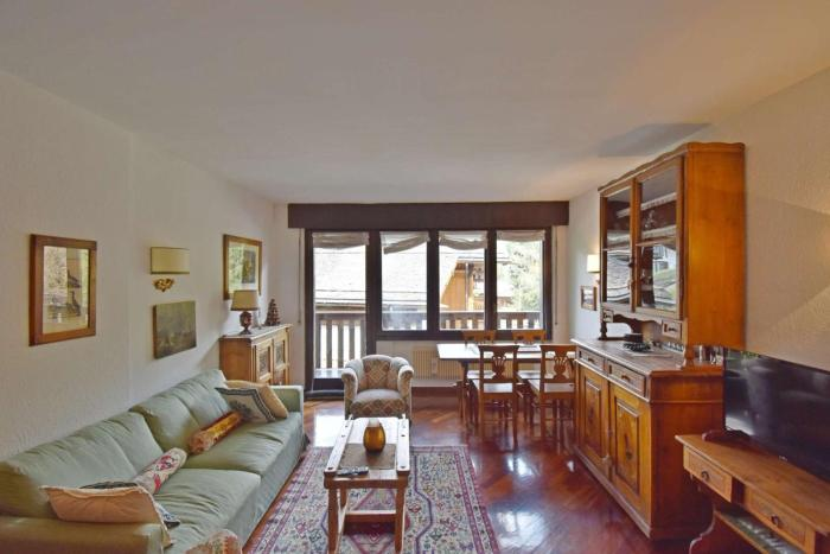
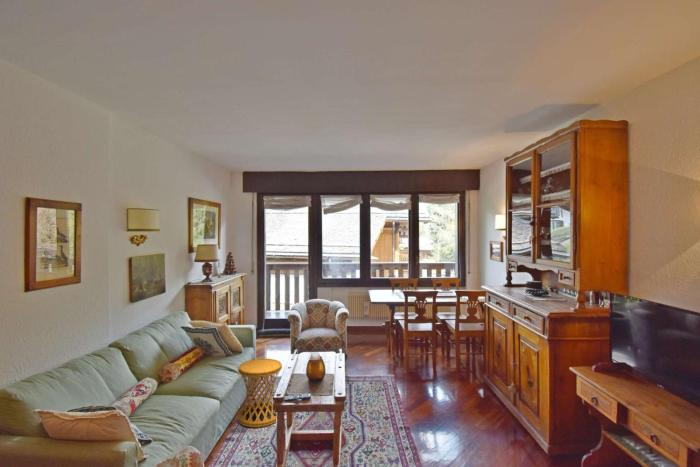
+ side table (260, 391)
